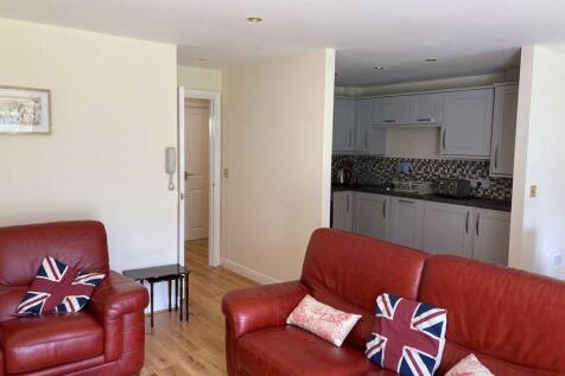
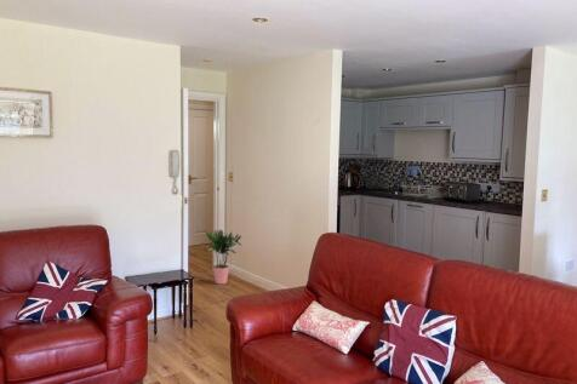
+ potted plant (225, 254)
